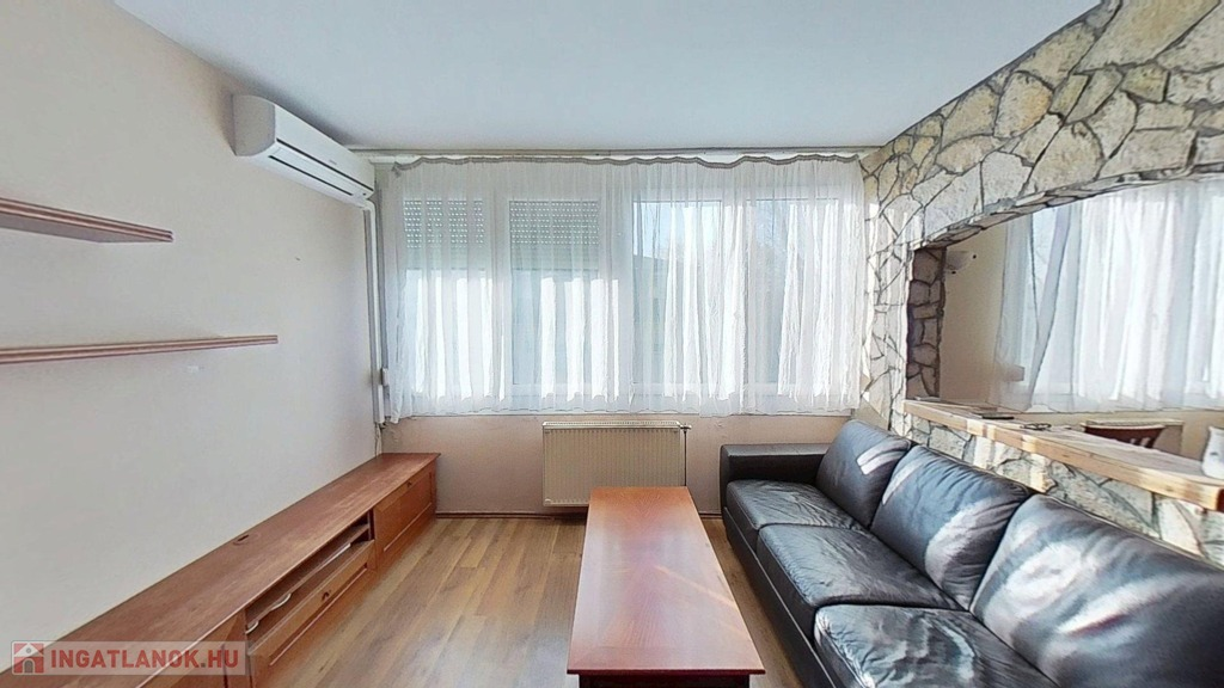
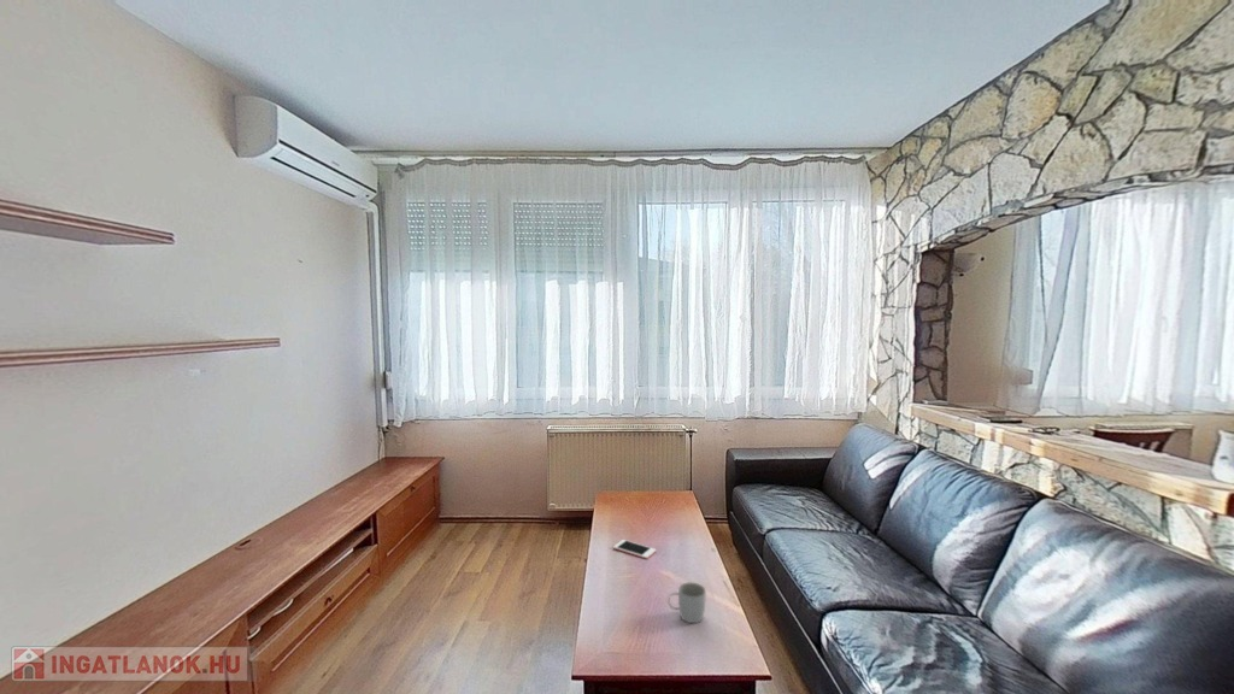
+ mug (686, 602)
+ cell phone (634, 548)
